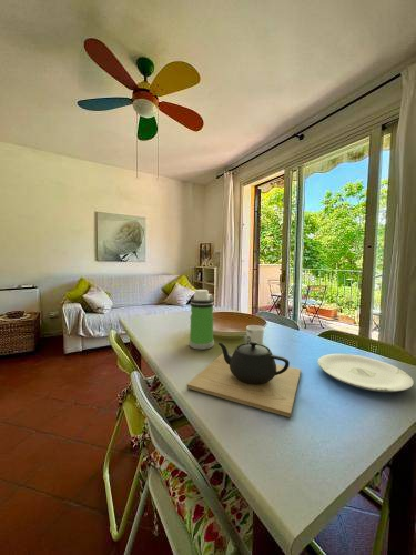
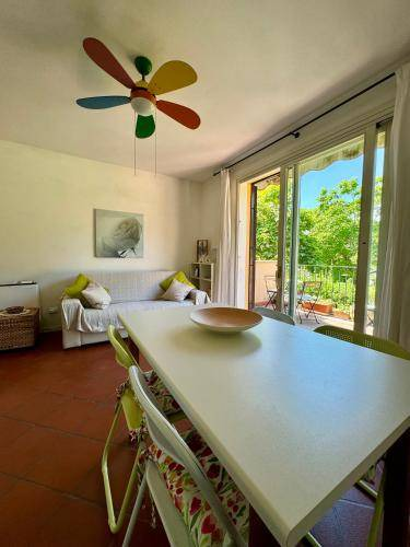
- water bottle (201, 317)
- teapot (247, 360)
- cup (254, 339)
- plate (361, 372)
